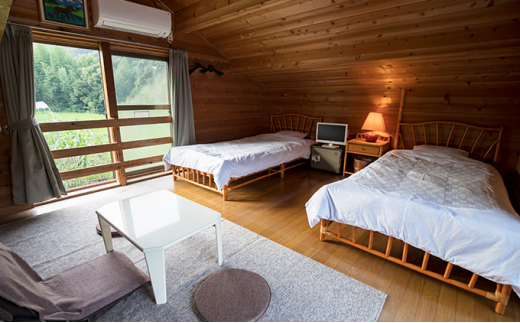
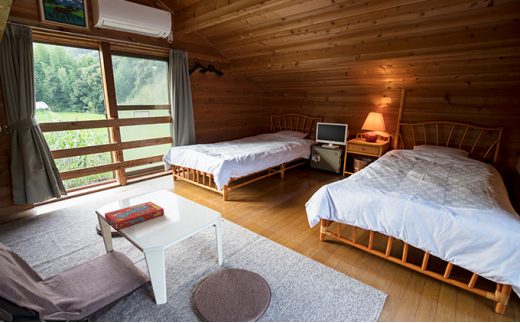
+ snack box (135, 214)
